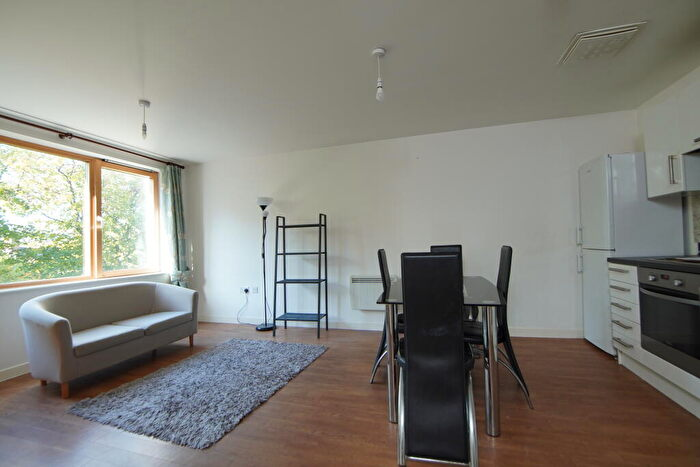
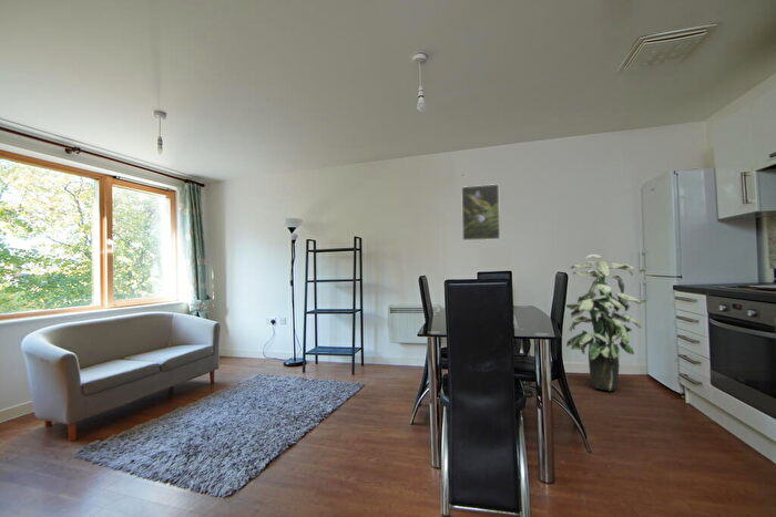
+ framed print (480, 213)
+ indoor plant (599, 320)
